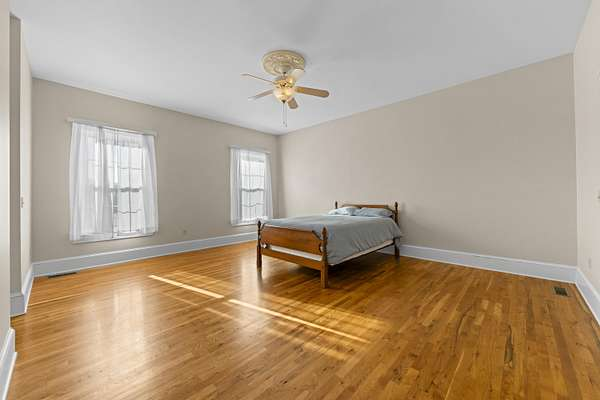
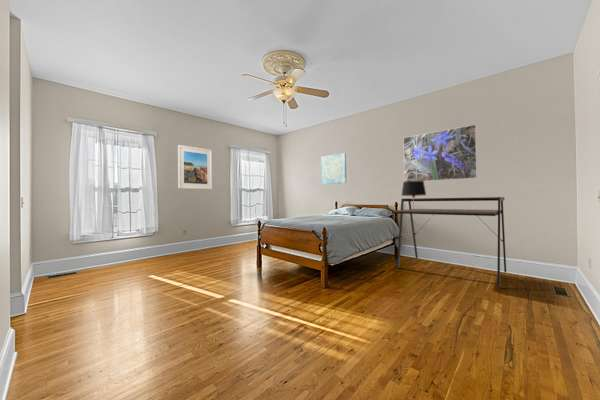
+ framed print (195, 168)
+ desk (448, 214)
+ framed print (436, 156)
+ wall art (333, 169)
+ table lamp (413, 195)
